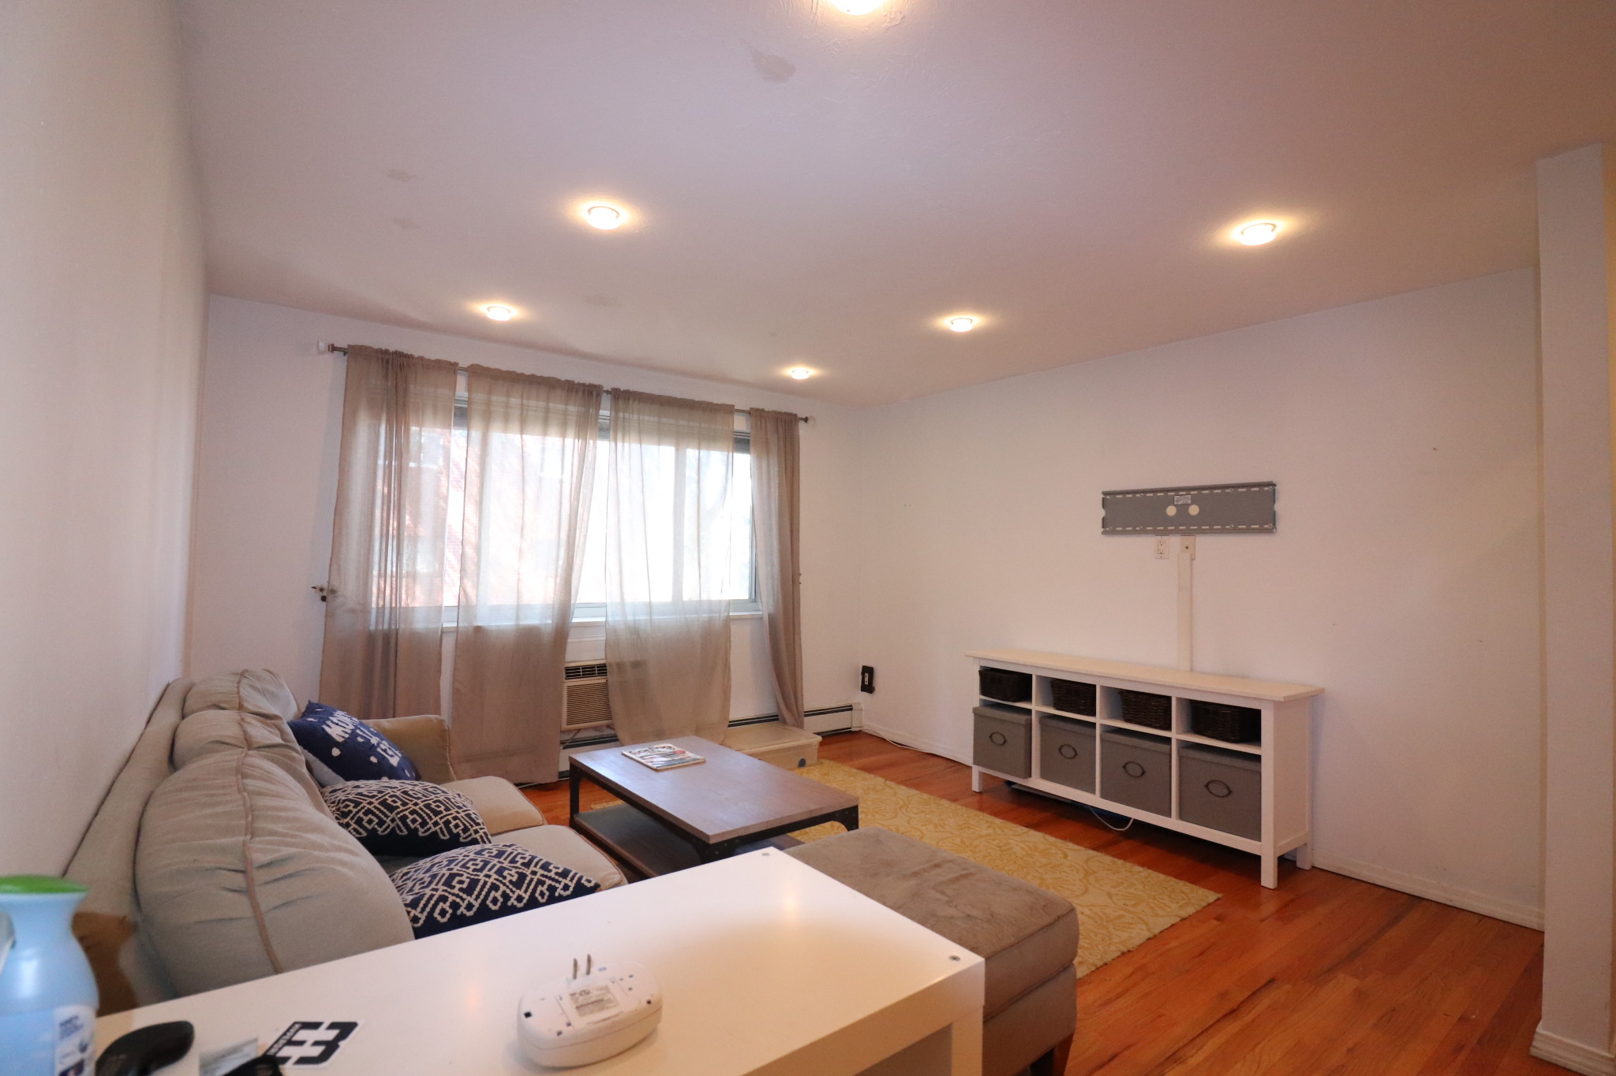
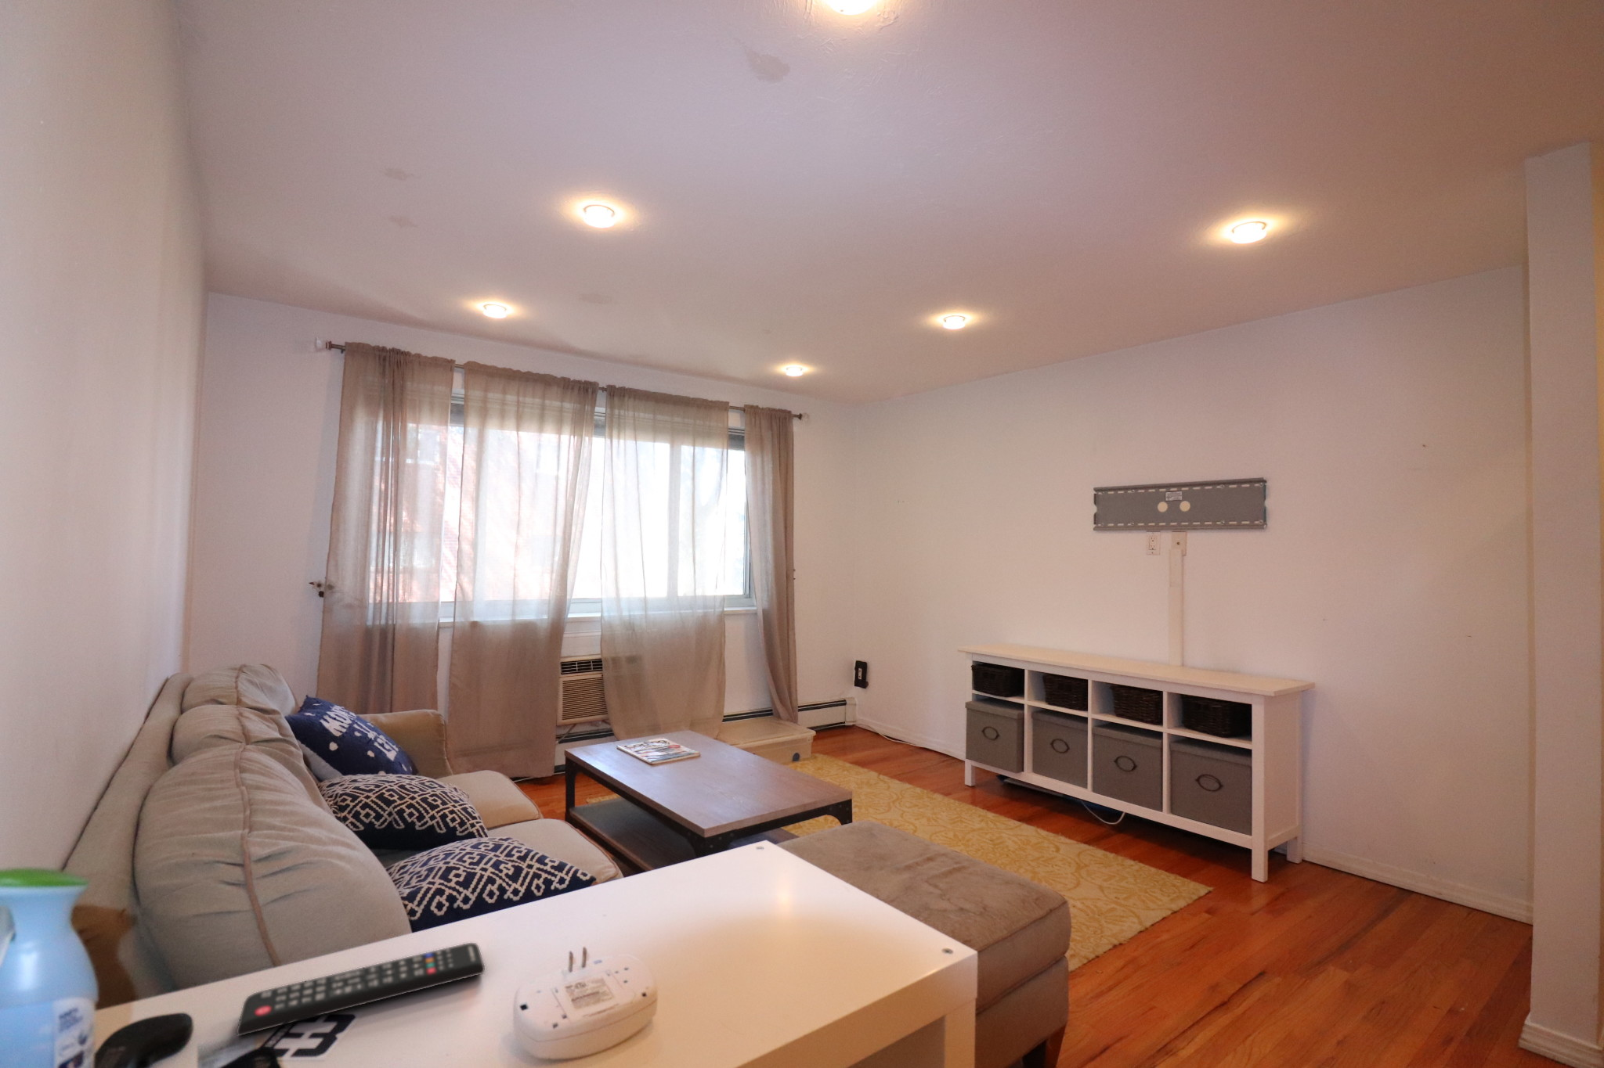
+ remote control (370, 986)
